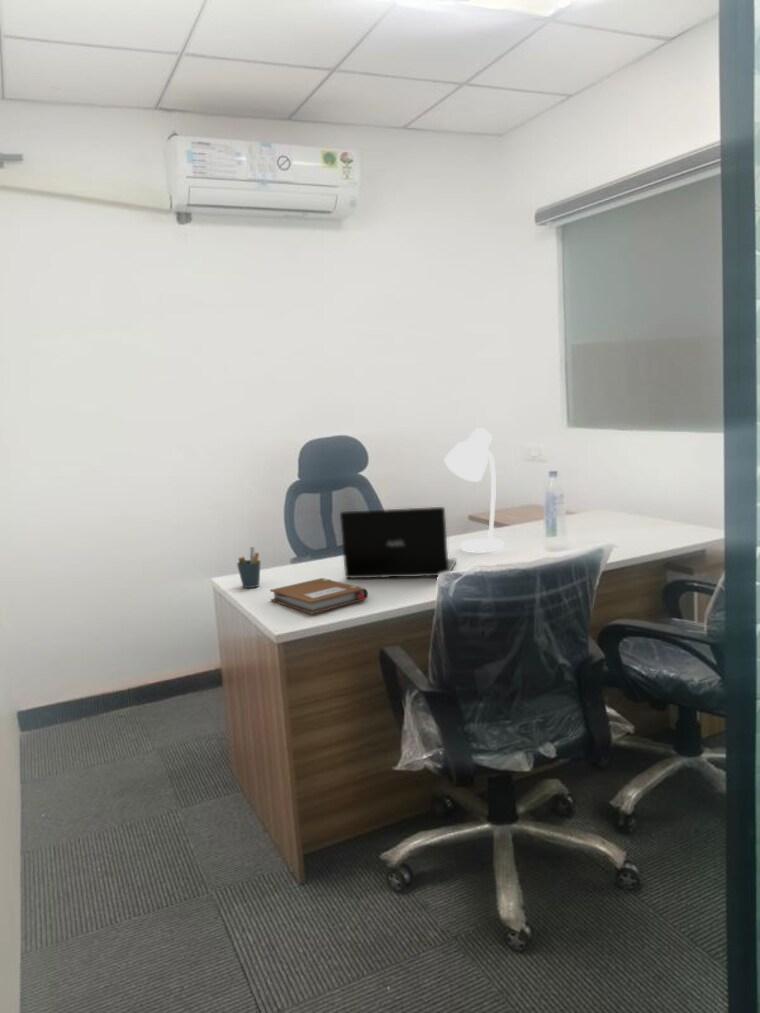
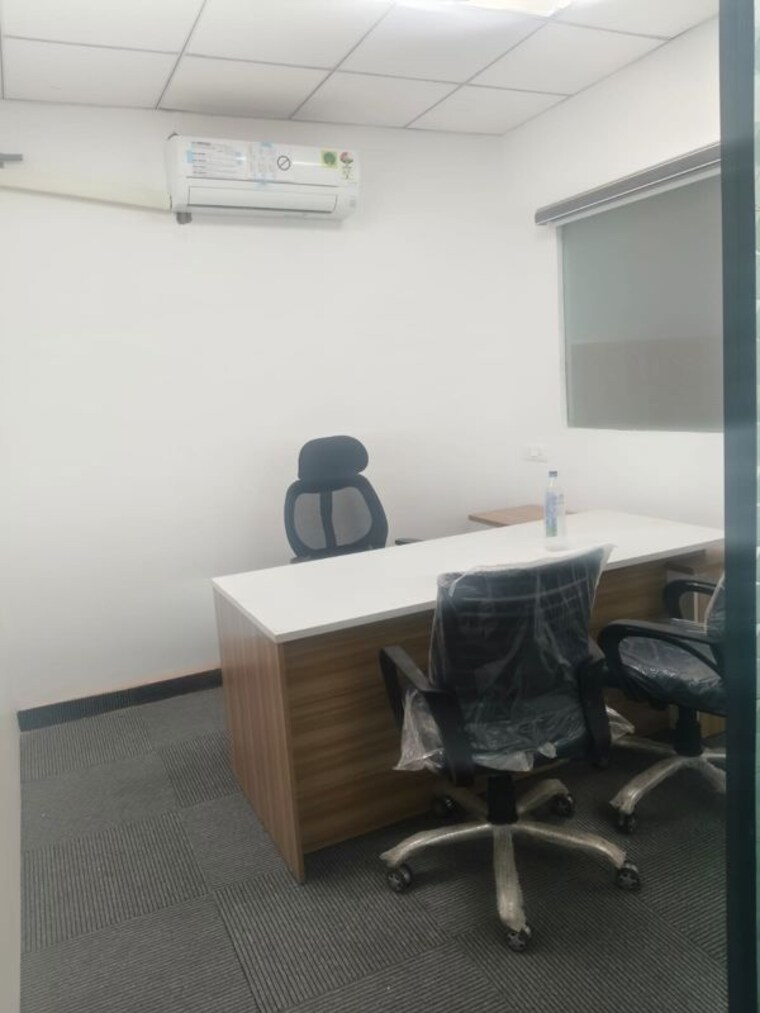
- desk lamp (475, 481)
- pen holder (249, 567)
- notebook (319, 594)
- laptop (400, 537)
